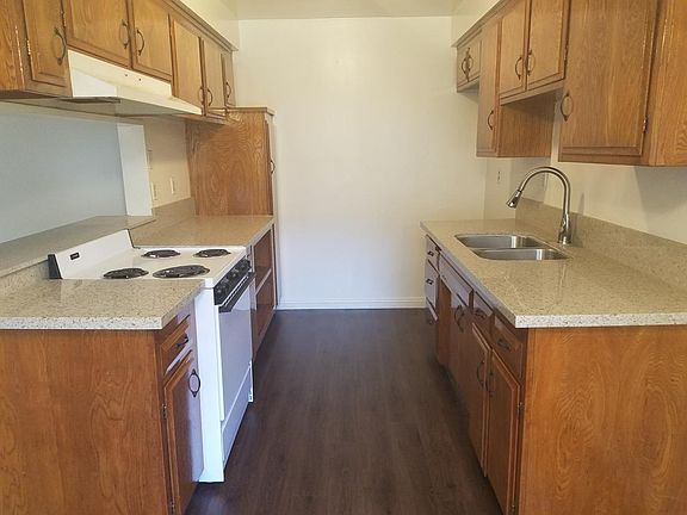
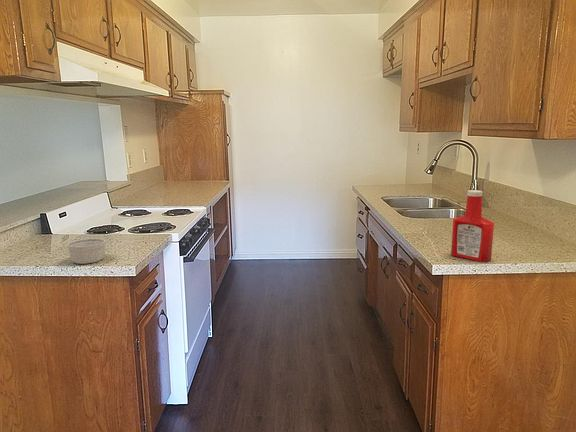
+ ramekin (87, 251)
+ soap bottle (472, 224)
